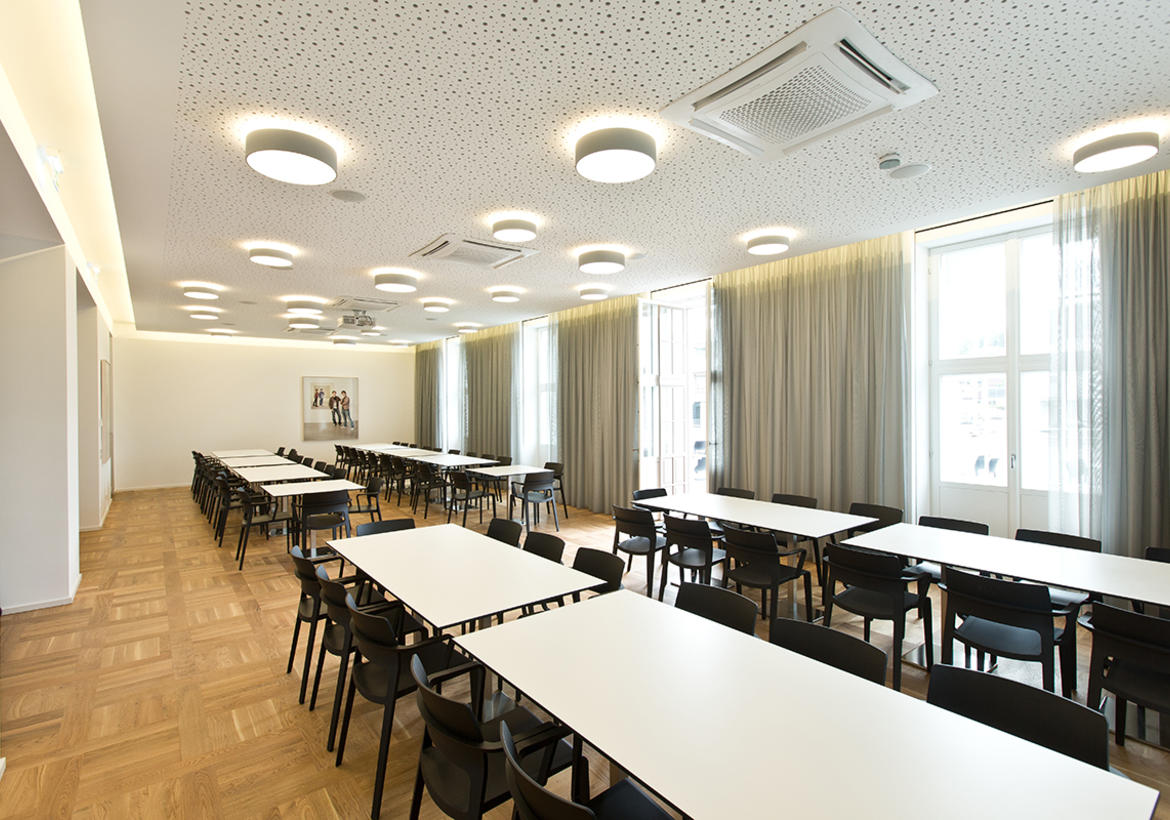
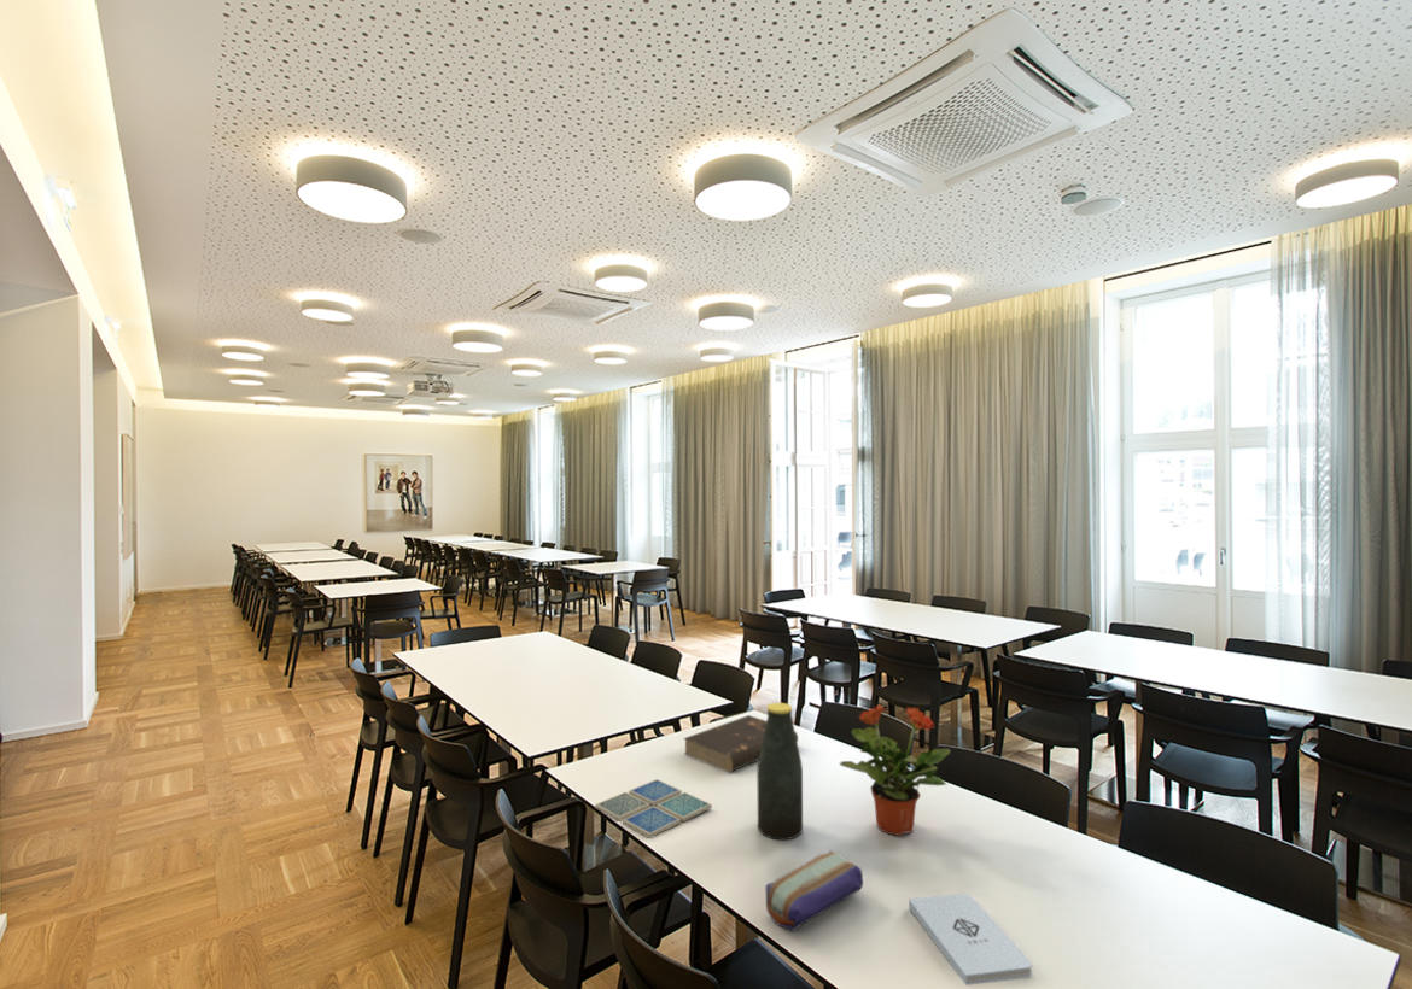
+ bottle (780, 767)
+ potted plant (894, 765)
+ drink coaster (653, 806)
+ notepad (967, 934)
+ book (741, 742)
+ pencil case (816, 886)
